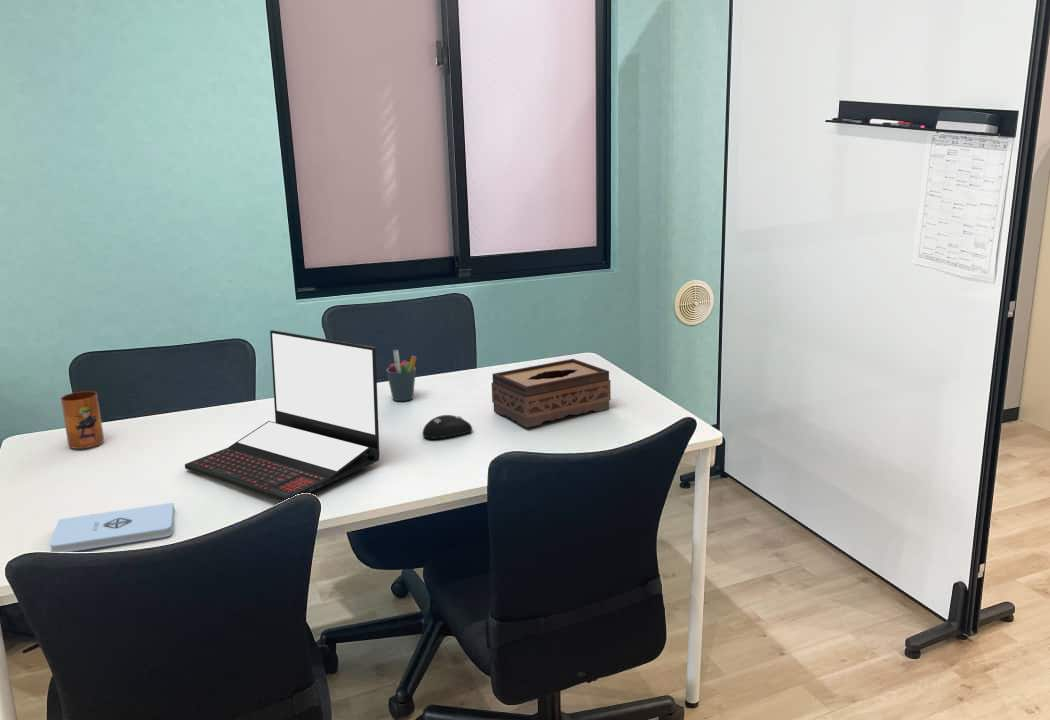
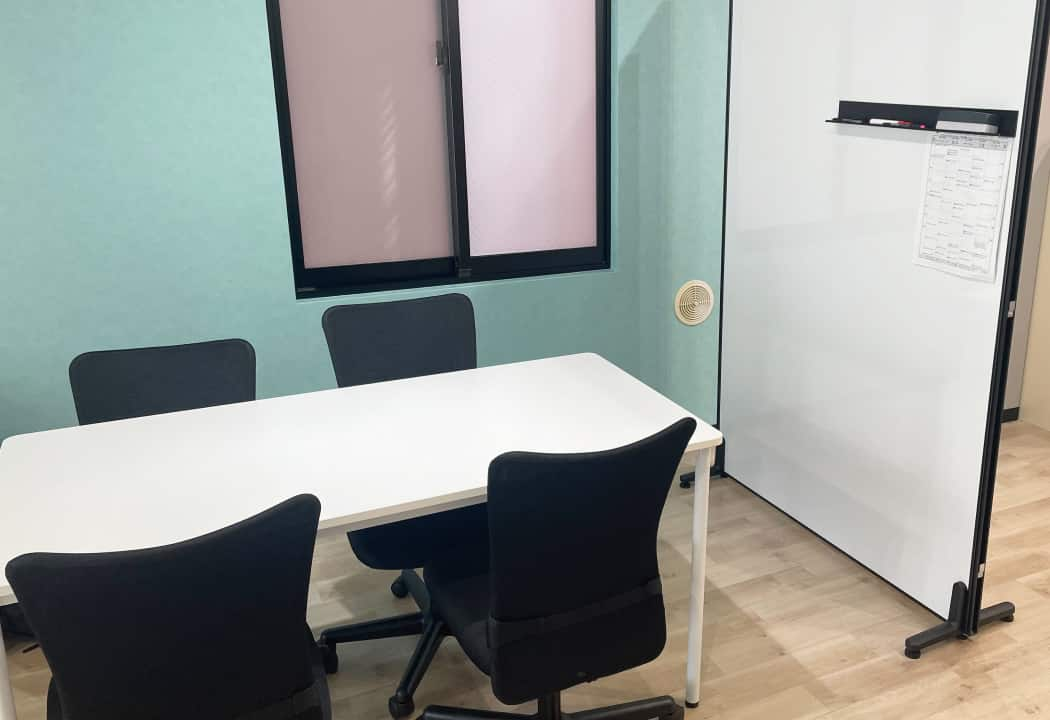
- notepad (114, 527)
- mug (81, 417)
- pen holder (401, 375)
- laptop (278, 410)
- computer mouse (446, 425)
- tissue box (551, 391)
